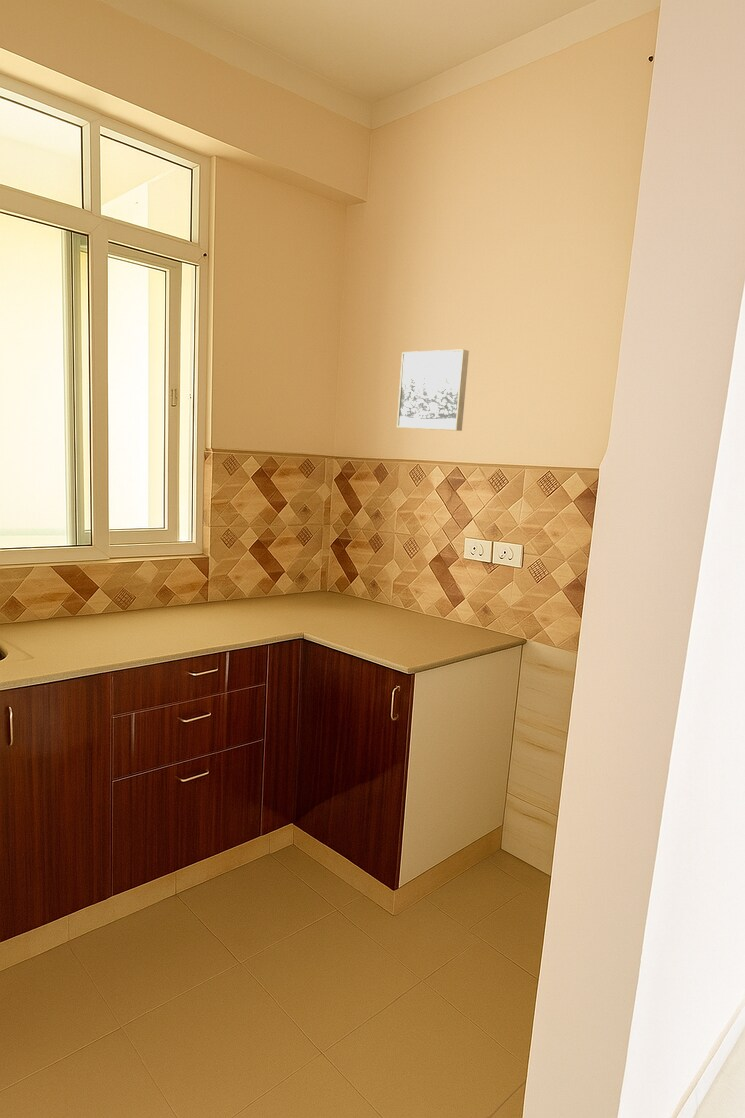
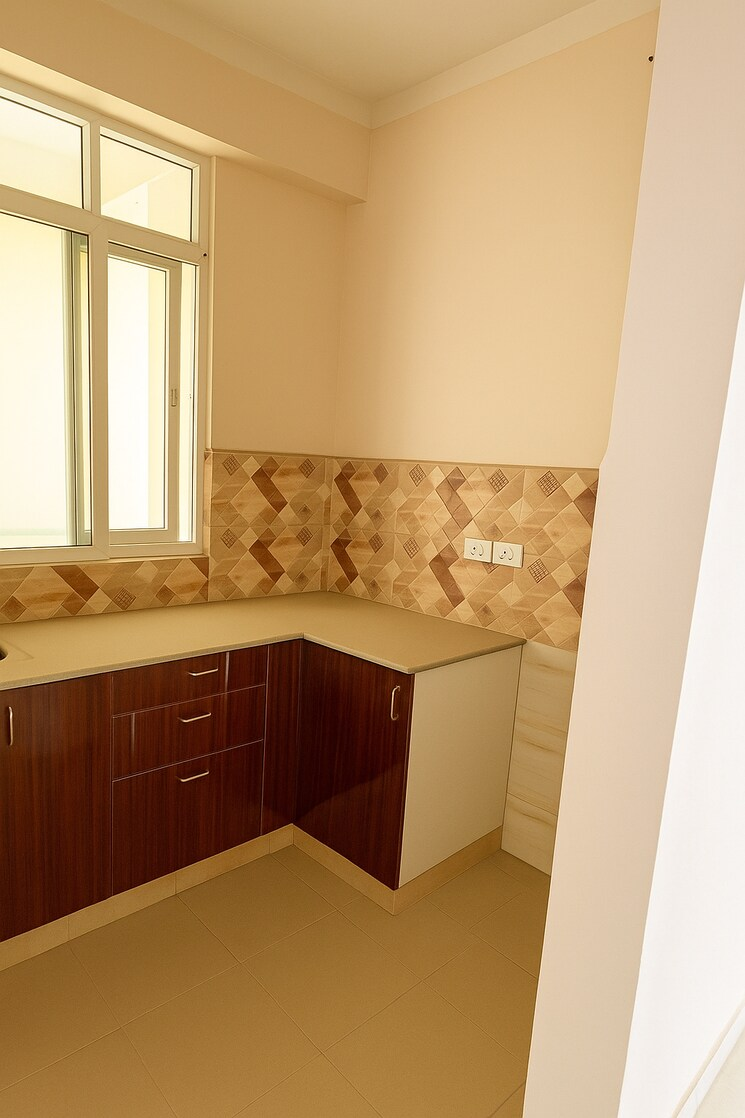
- wall art (431, 390)
